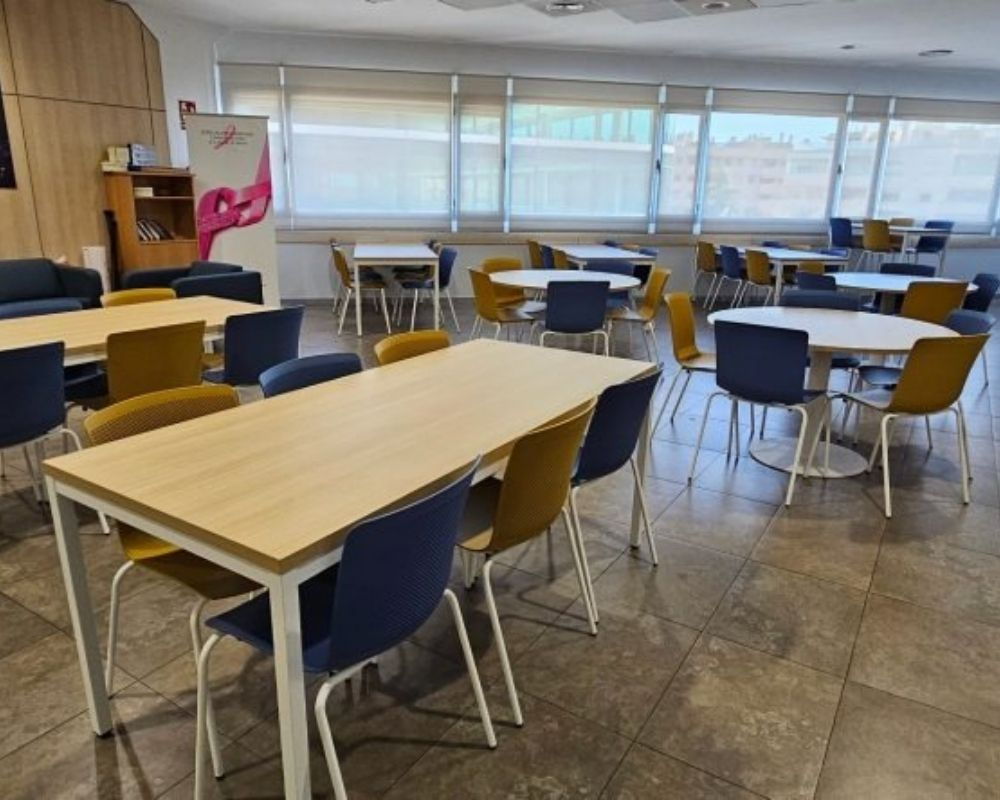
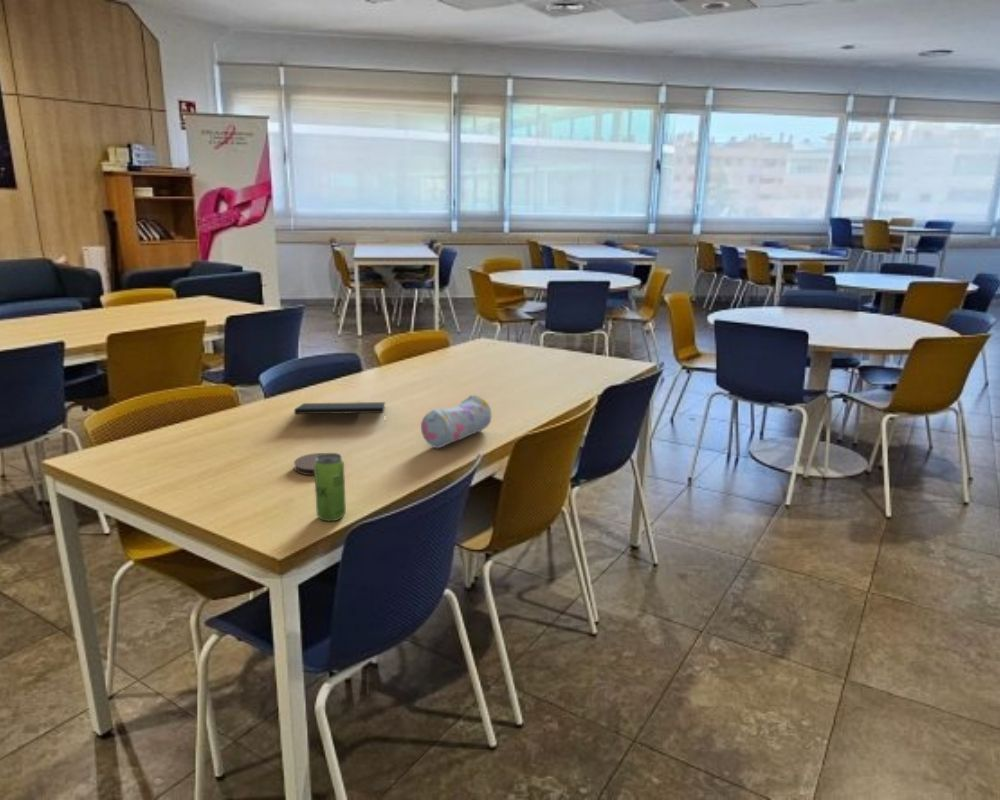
+ notepad (342, 407)
+ pencil case (457, 420)
+ coaster (314, 463)
+ beverage can (330, 487)
